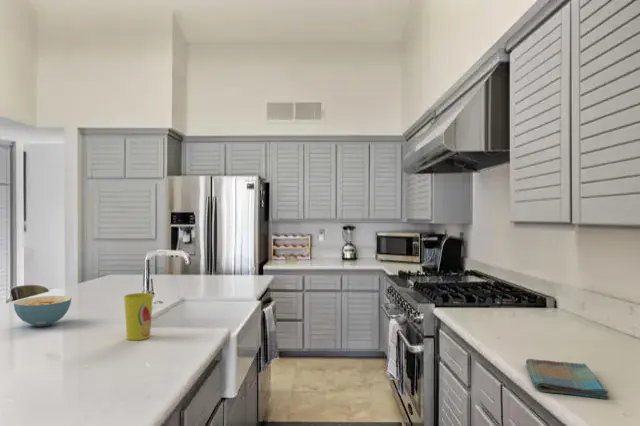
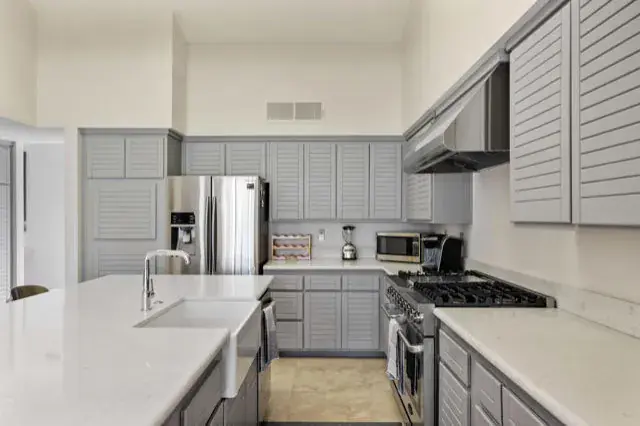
- cereal bowl (43, 312)
- cup (138, 316)
- dish towel (562, 375)
